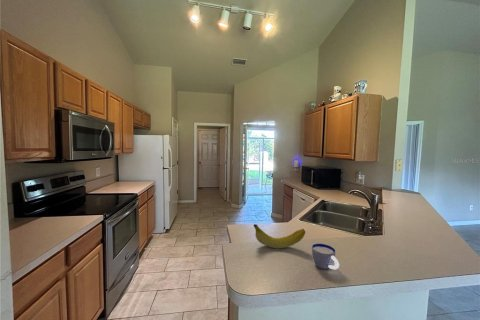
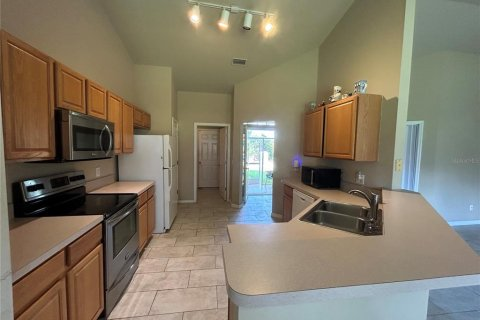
- fruit (278, 238)
- cup (325, 258)
